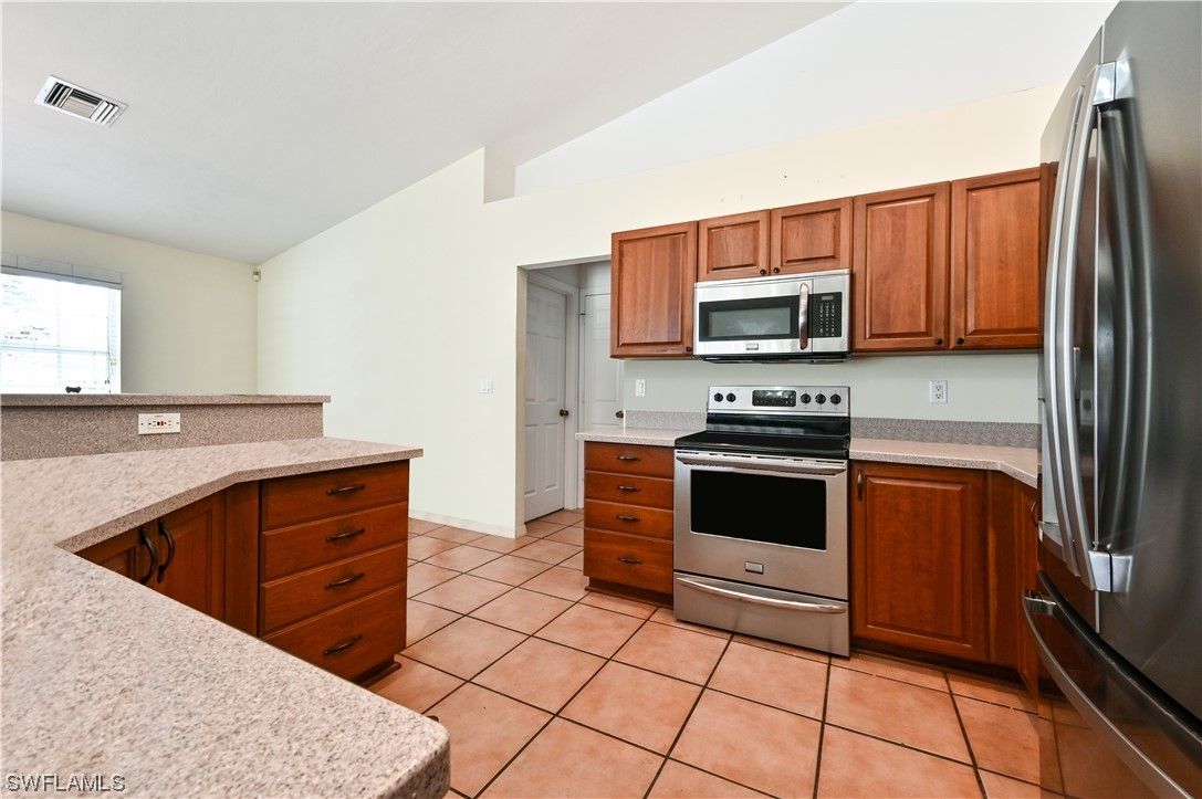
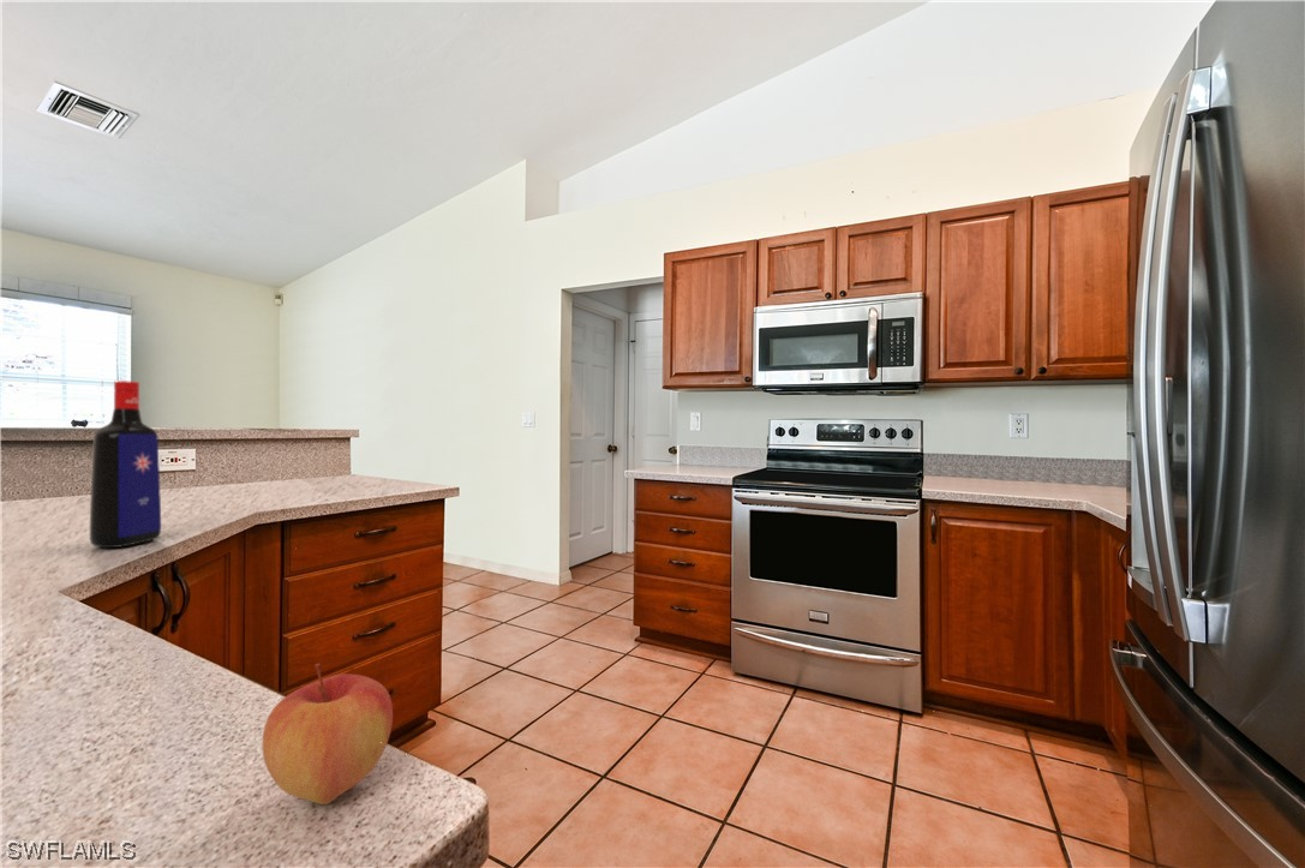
+ apple (330, 729)
+ liquor bottle (126, 462)
